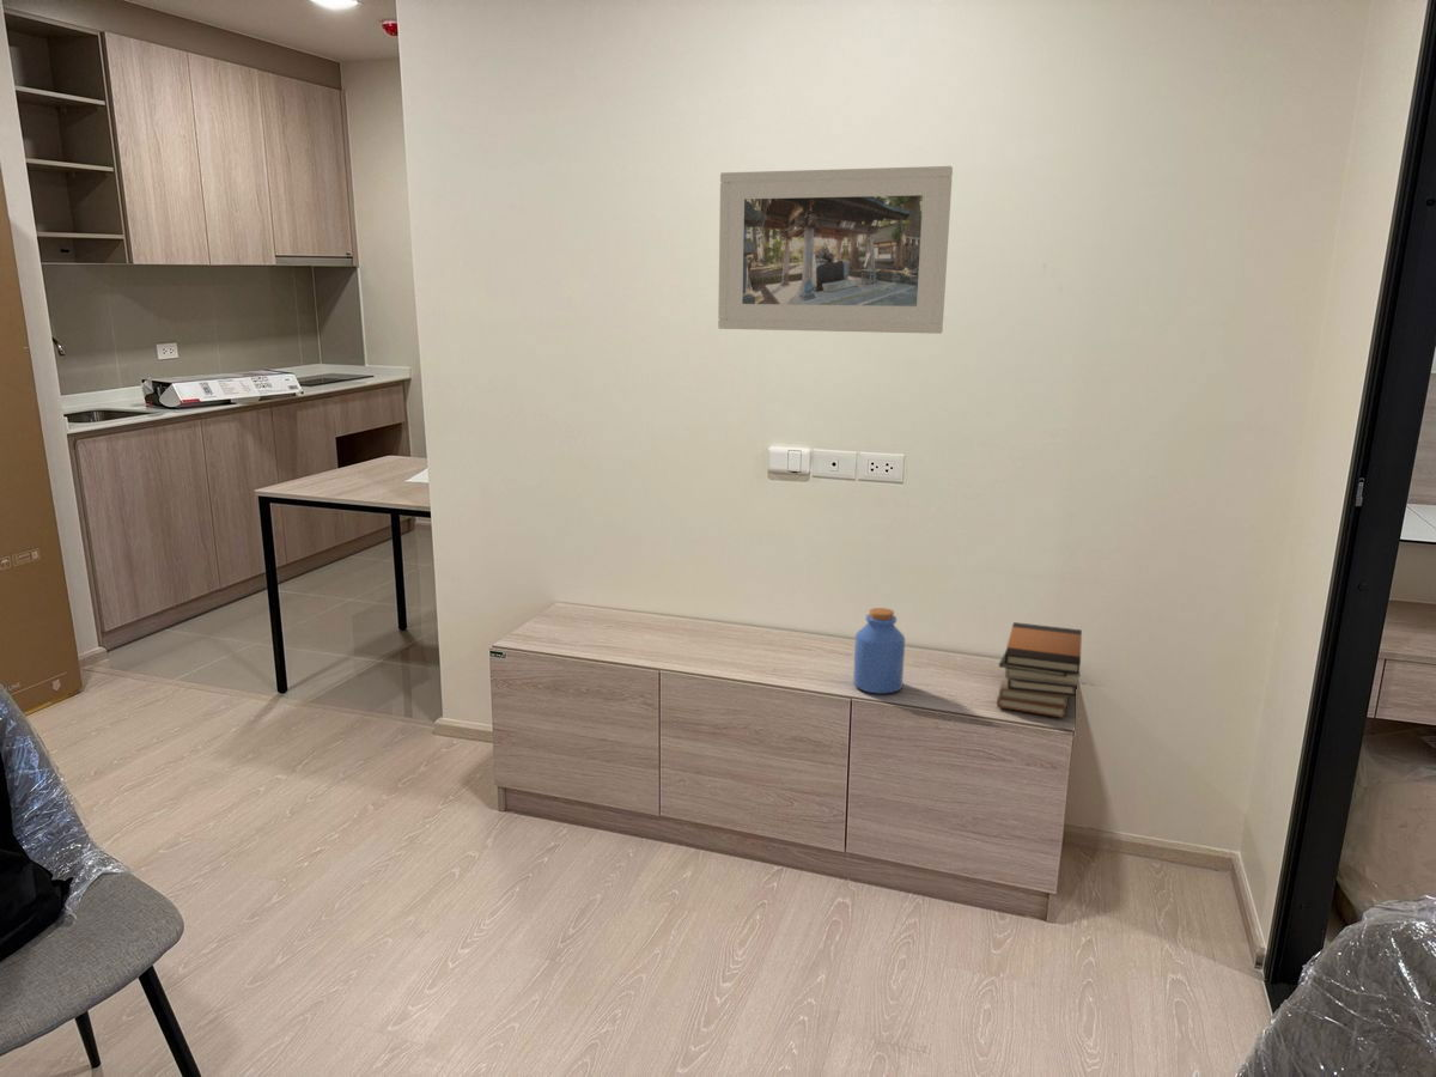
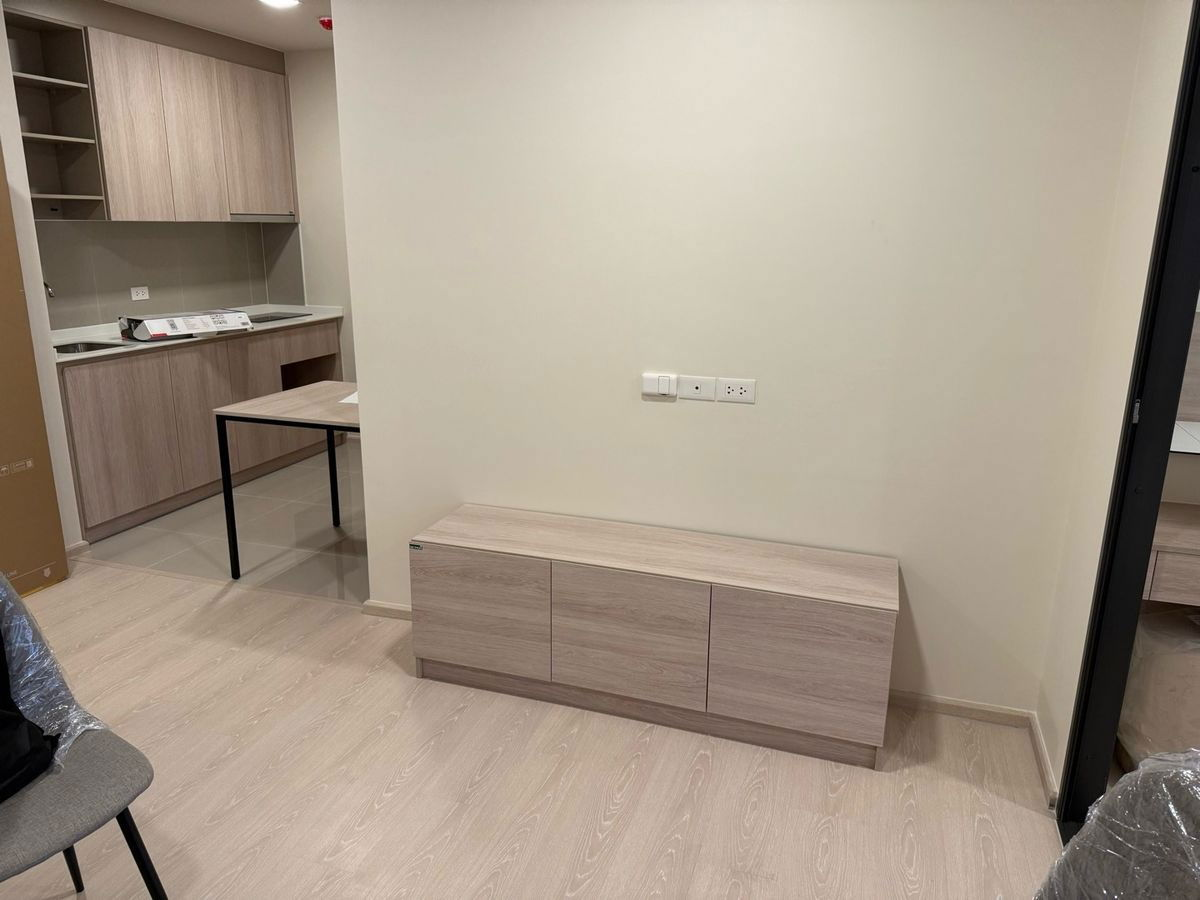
- book stack (1040, 667)
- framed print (829, 251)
- jar (880, 647)
